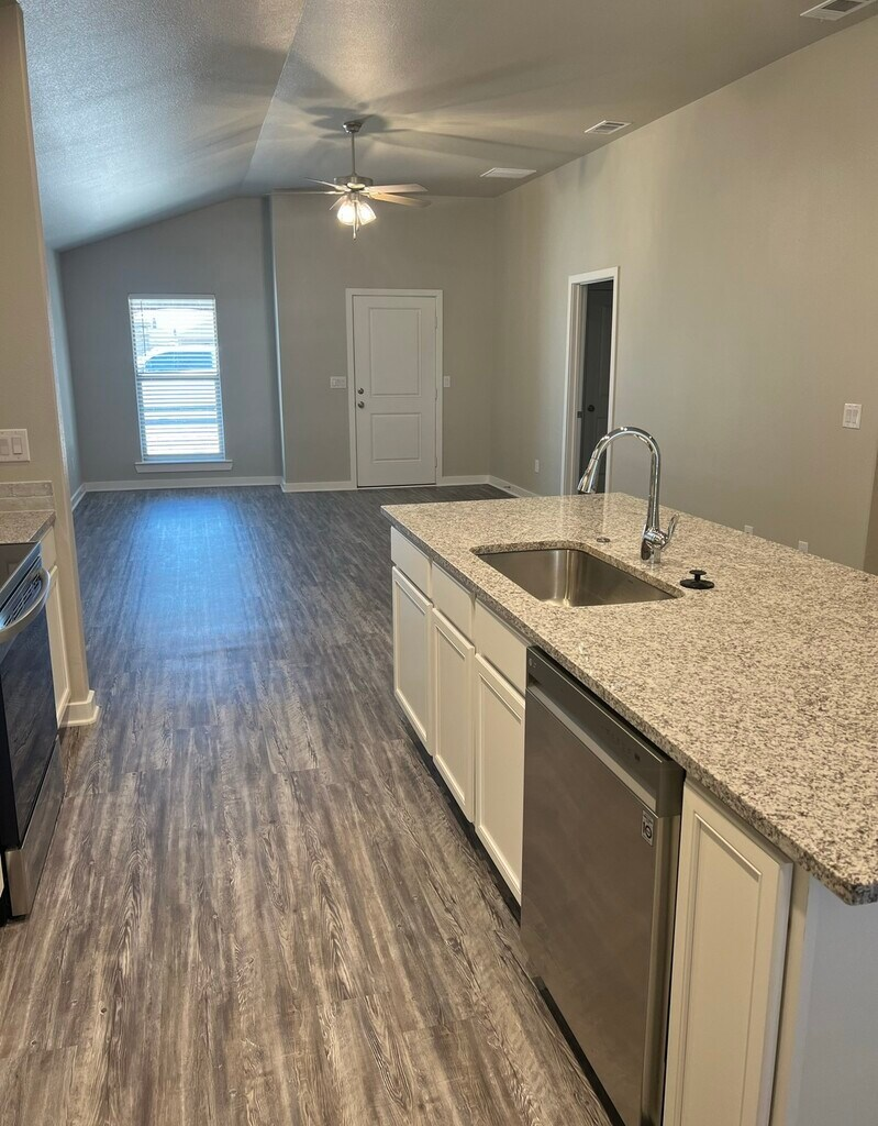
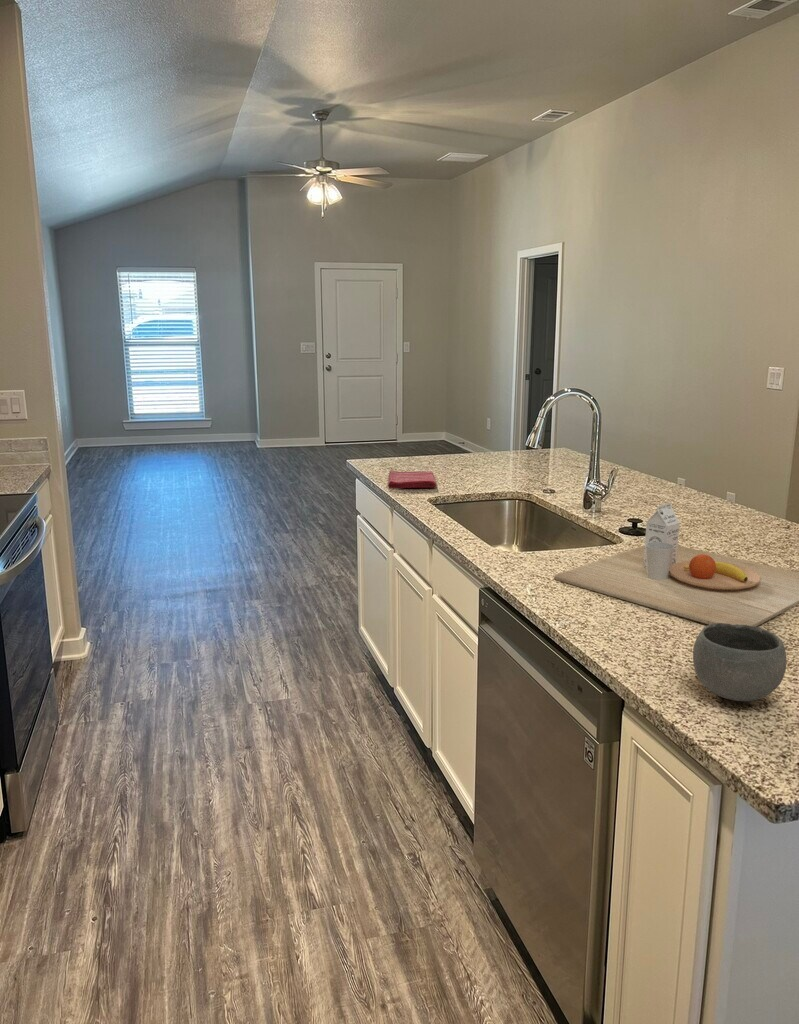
+ cutting board (695, 549)
+ bowl (737, 664)
+ dish towel (411, 478)
